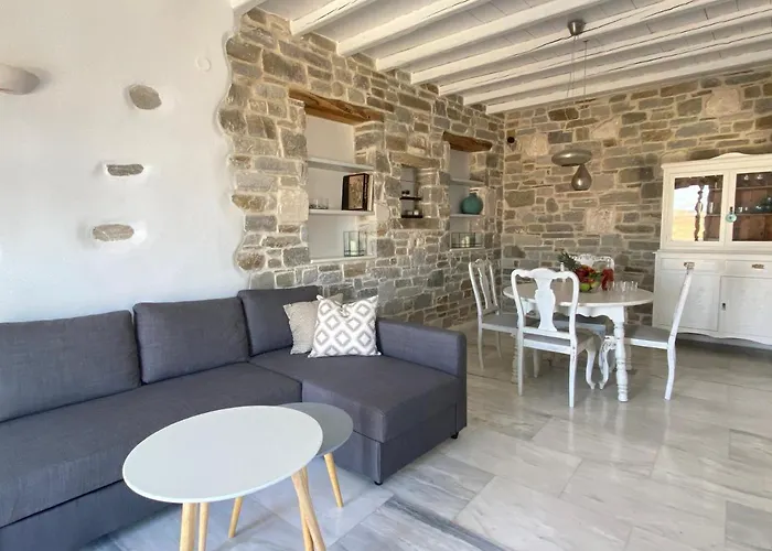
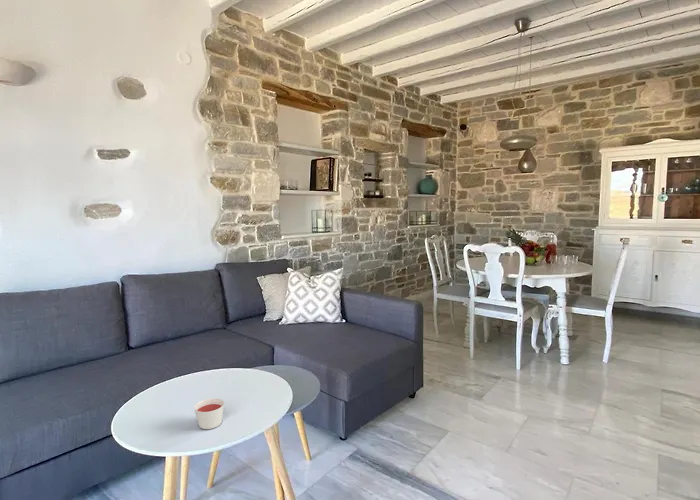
+ candle (209, 414)
